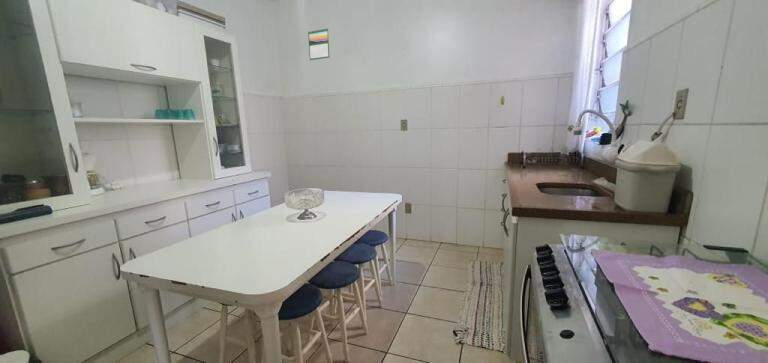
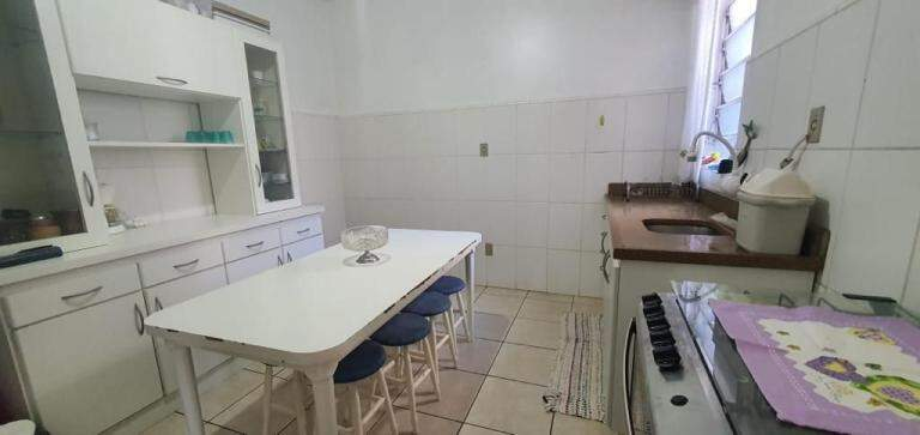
- calendar (318, 44)
